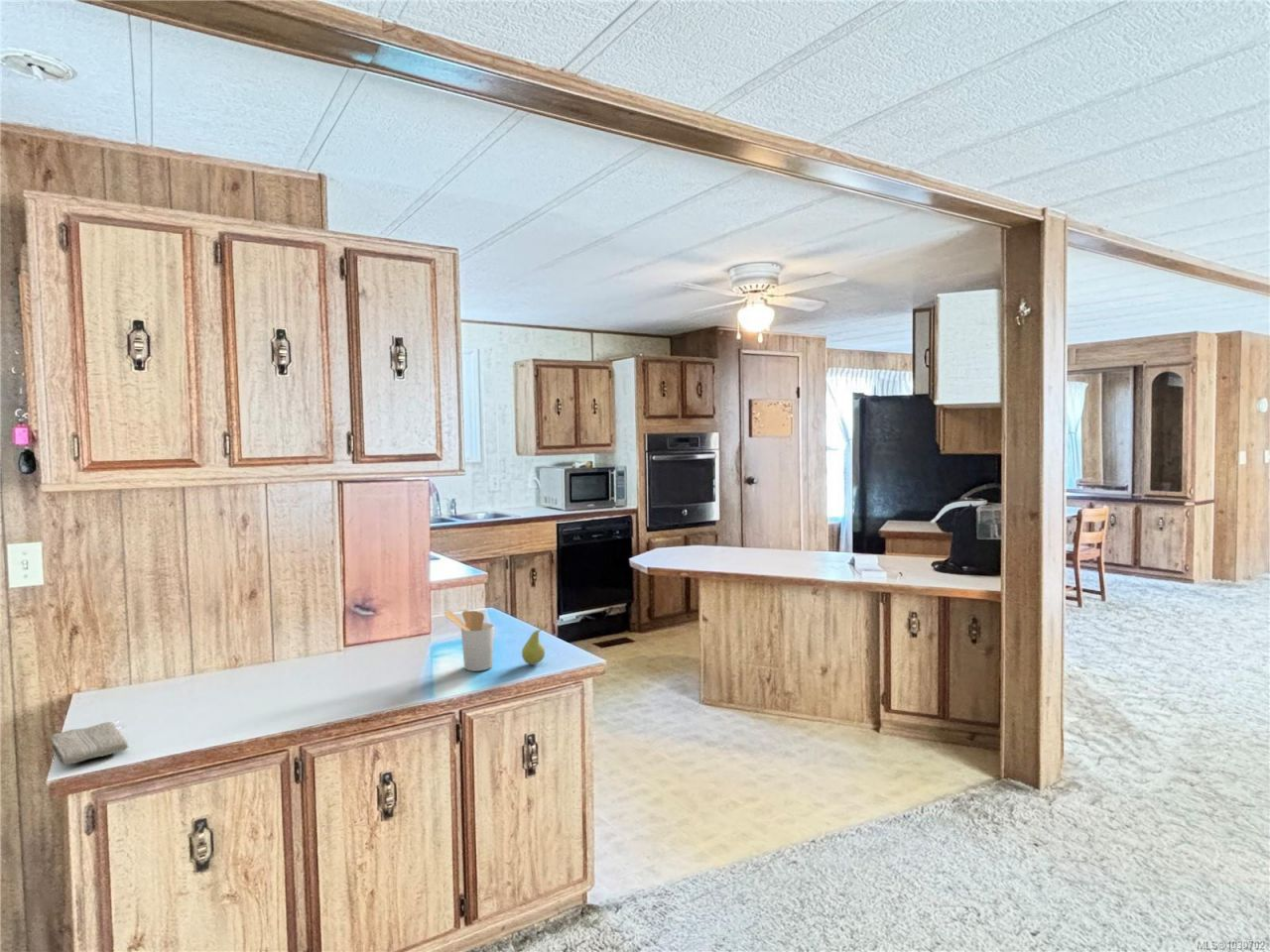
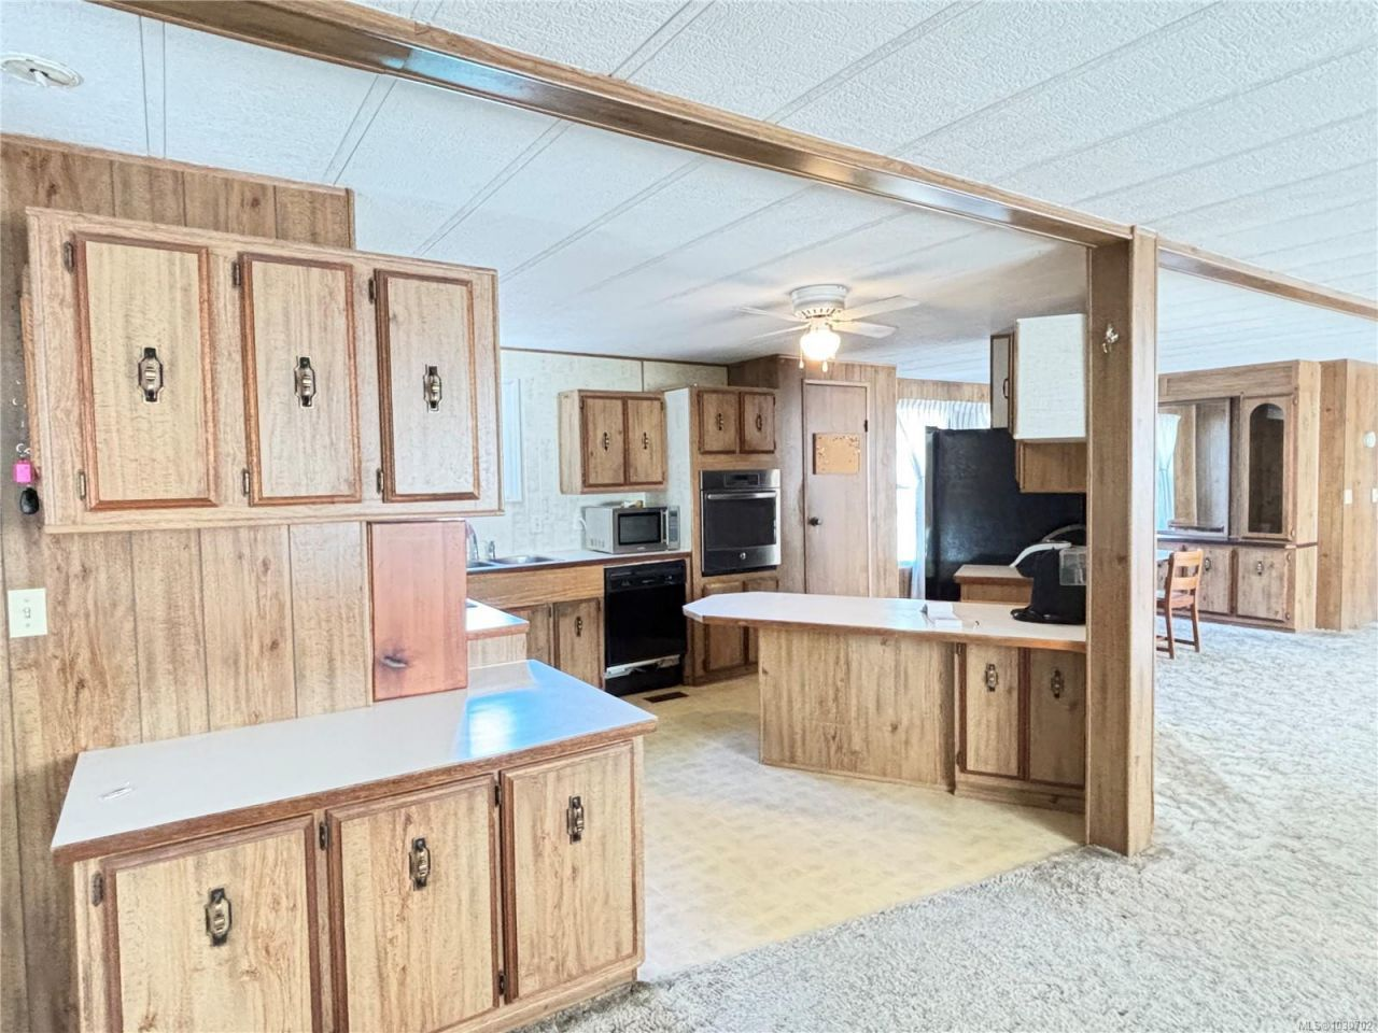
- washcloth (88, 741)
- fruit (535, 644)
- utensil holder (468, 638)
